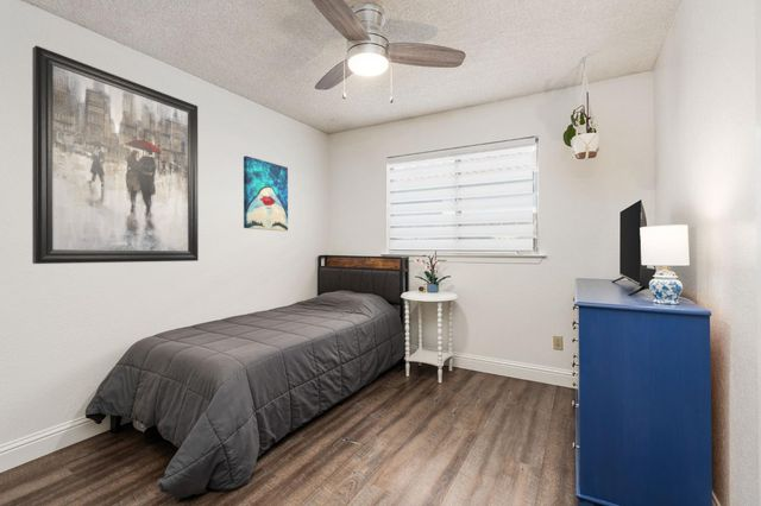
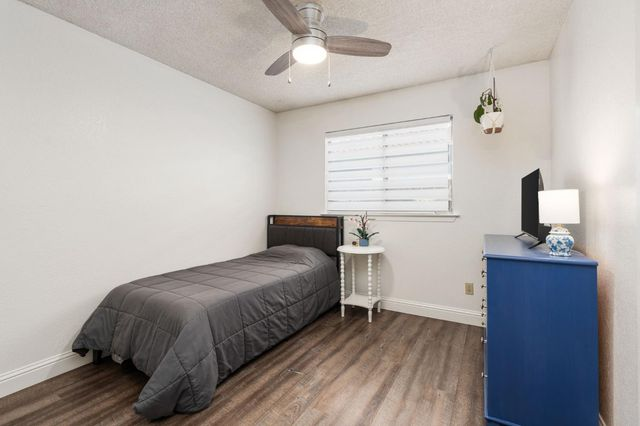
- wall art (266, 195)
- wall art (128, 171)
